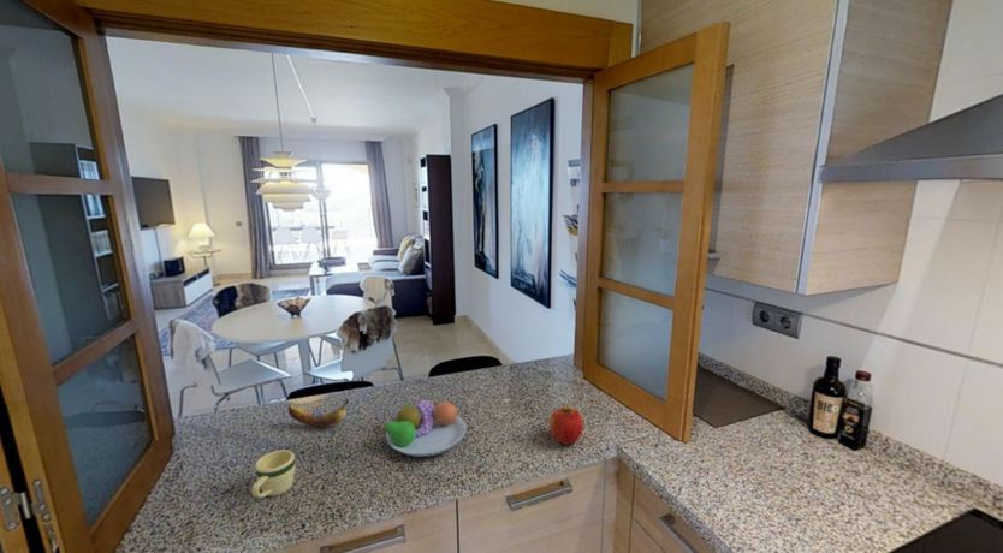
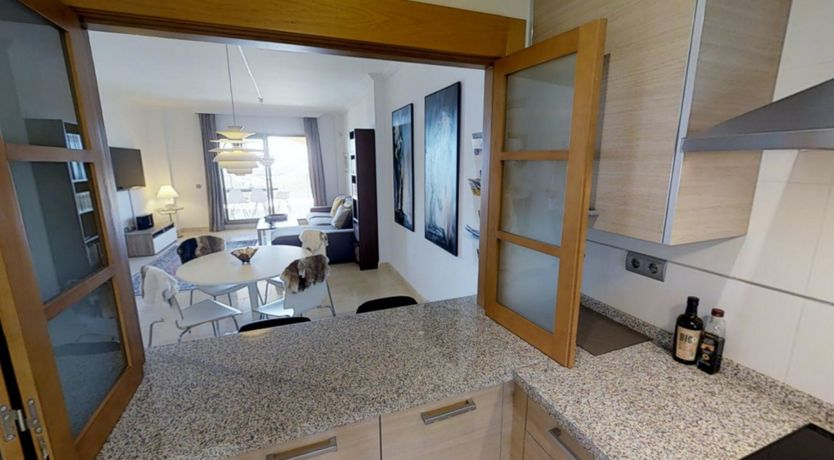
- apple (565, 422)
- fruit bowl (422, 423)
- banana (319, 414)
- mug (272, 478)
